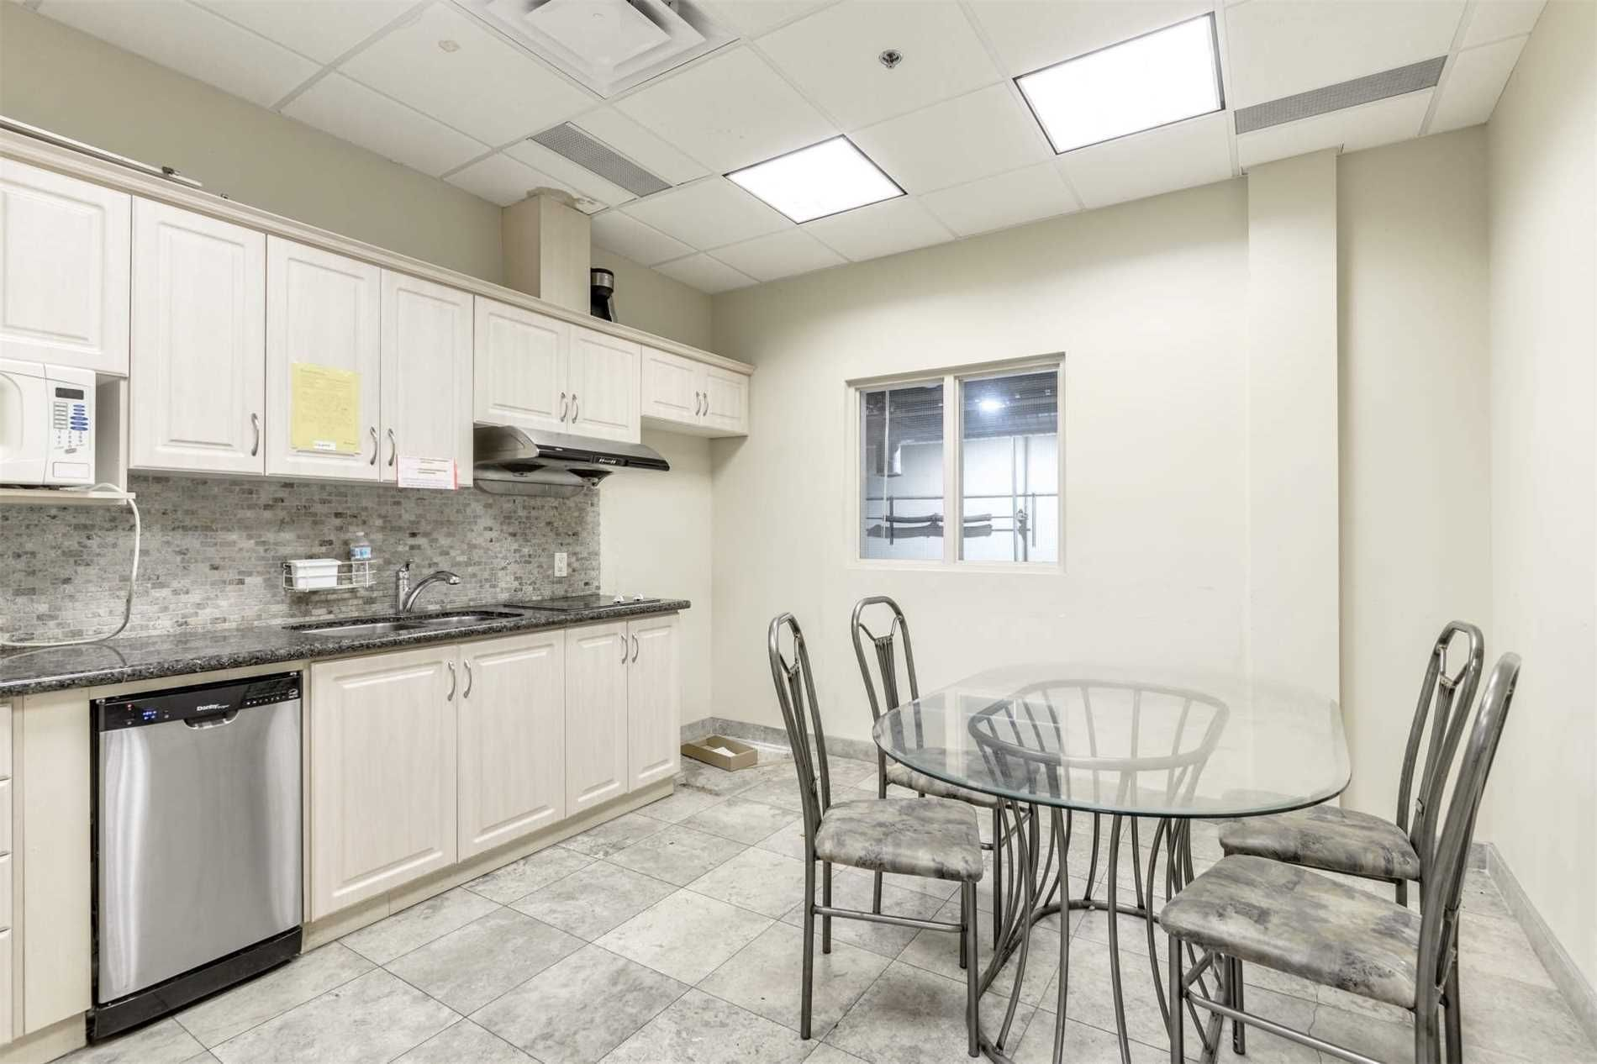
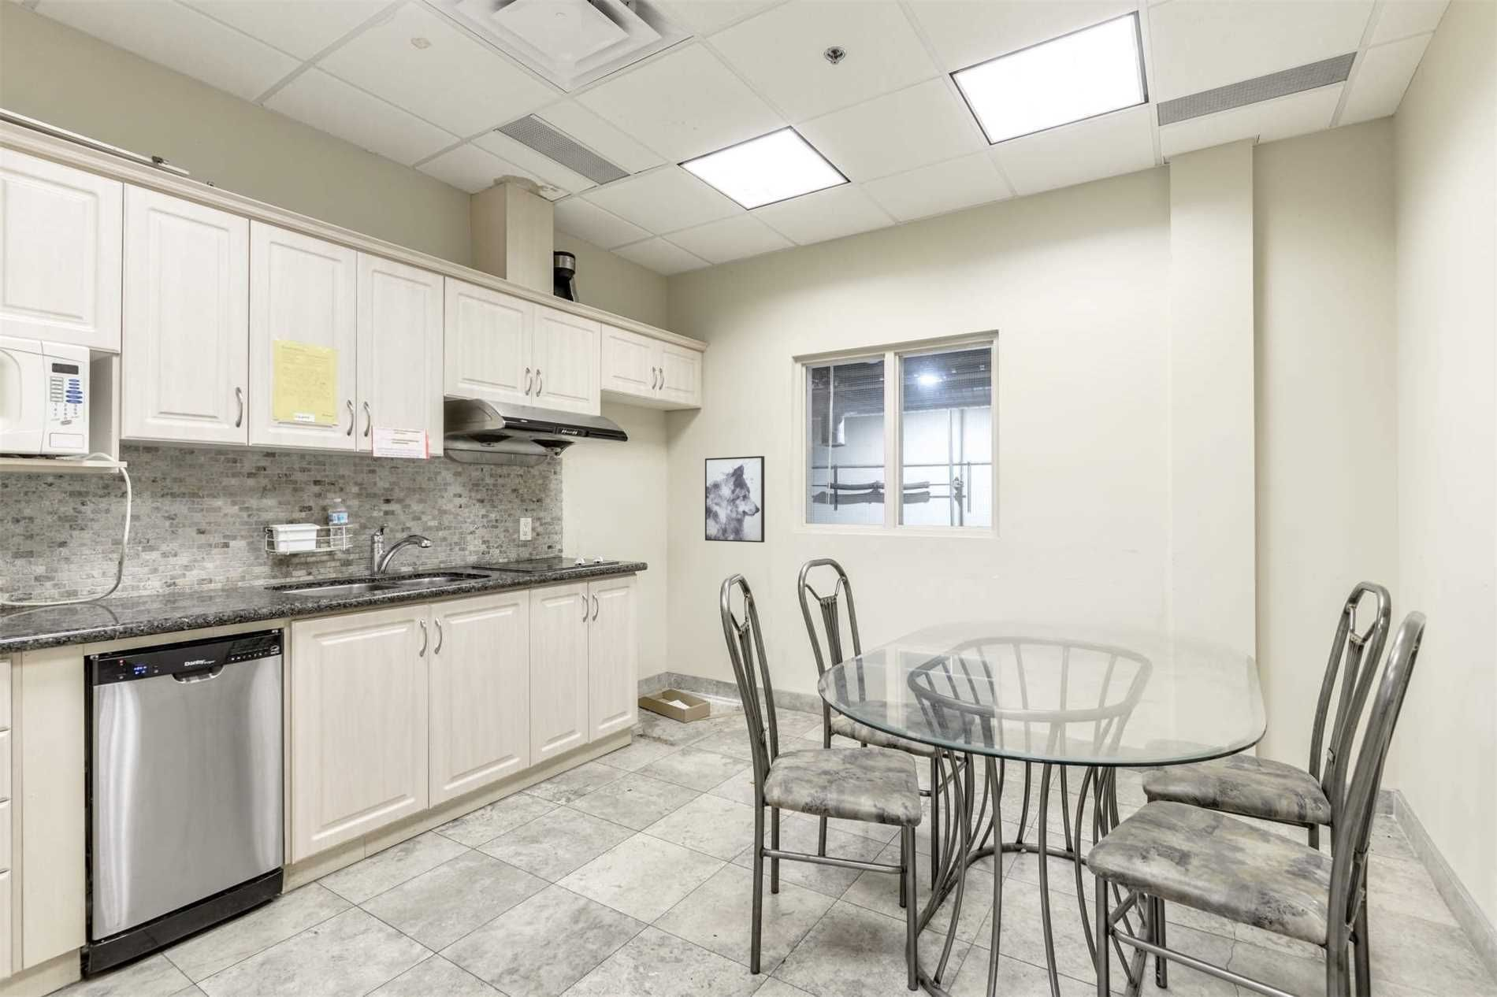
+ wall art (733, 500)
